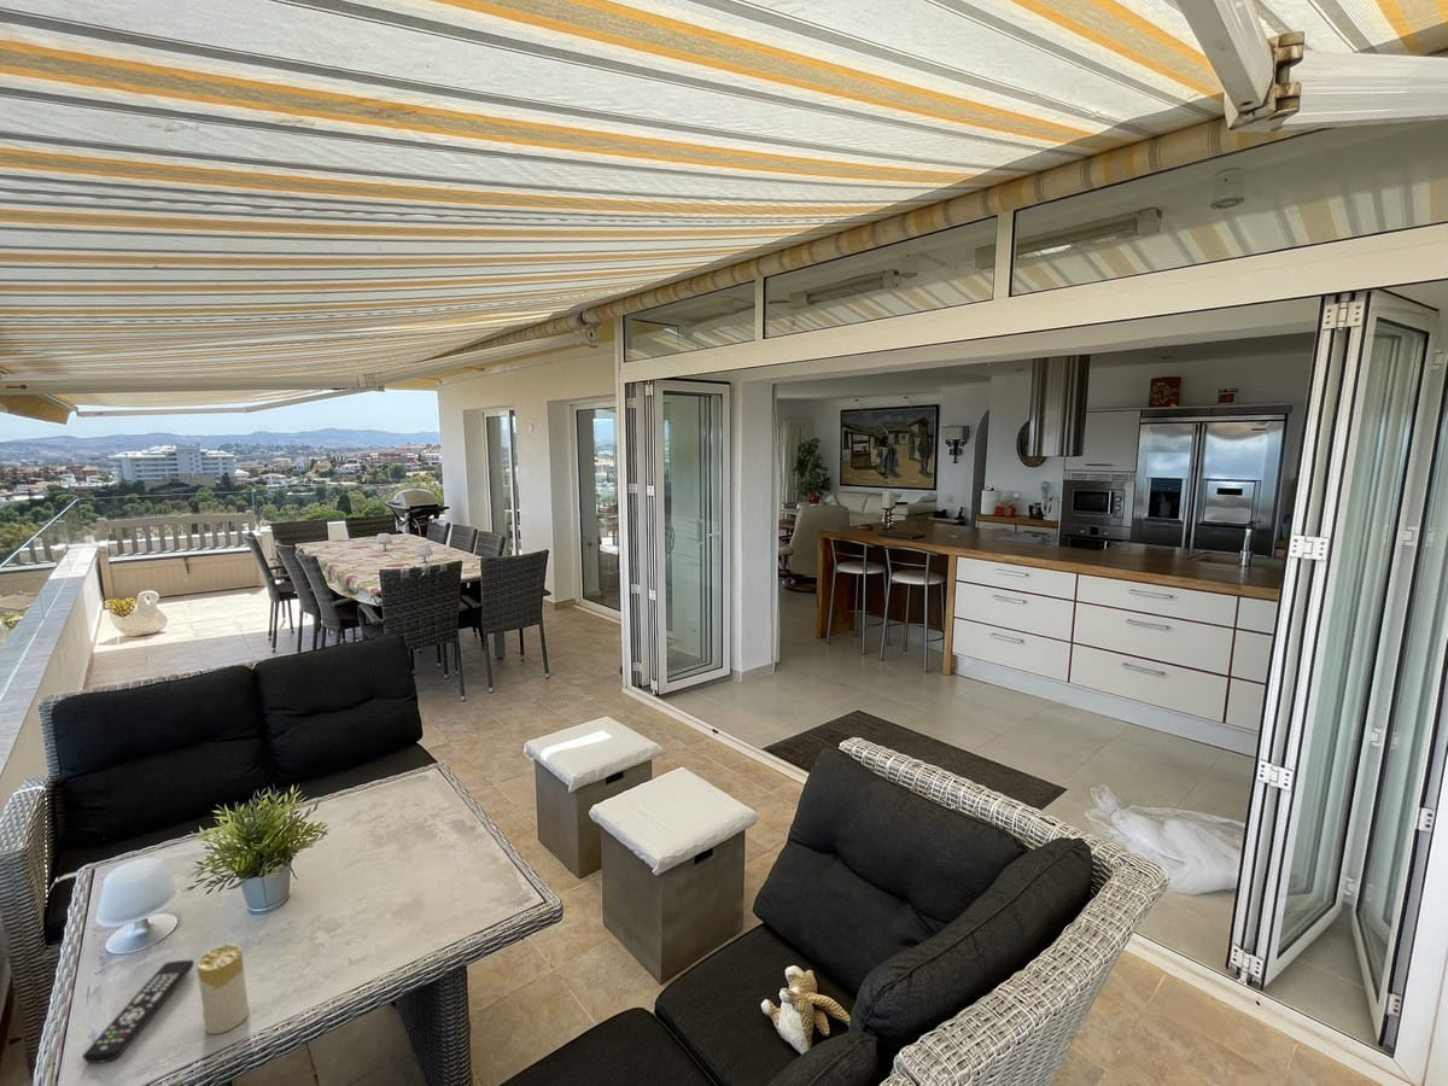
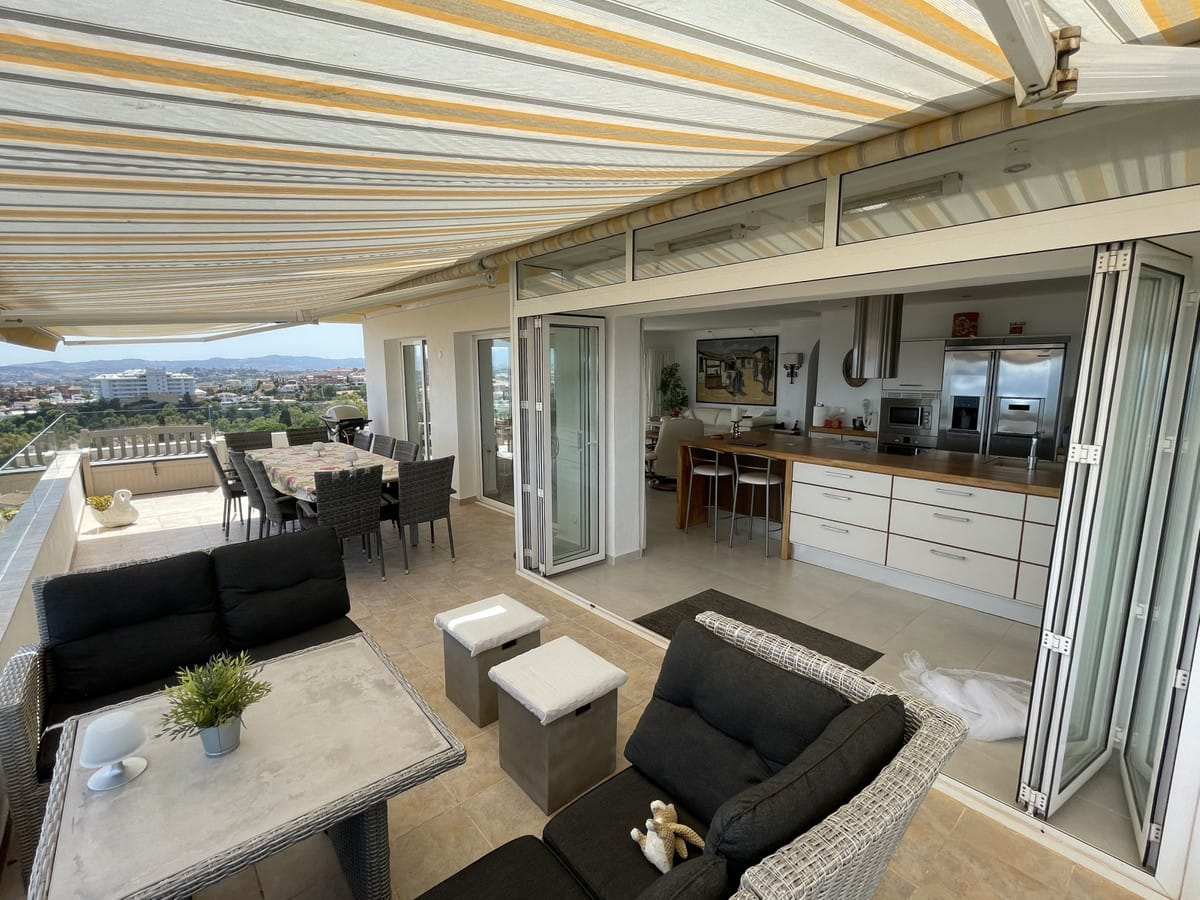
- candle (222, 987)
- remote control (142, 1008)
